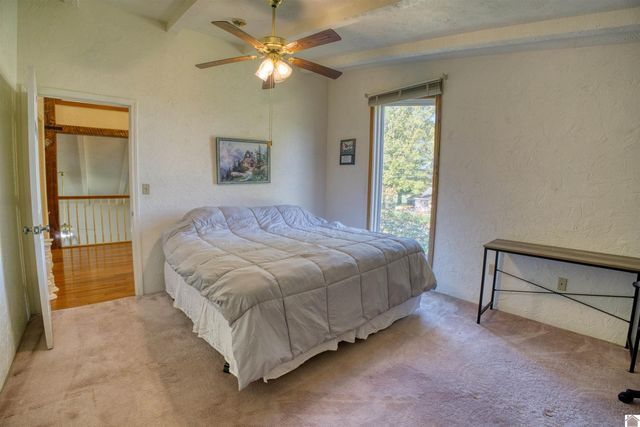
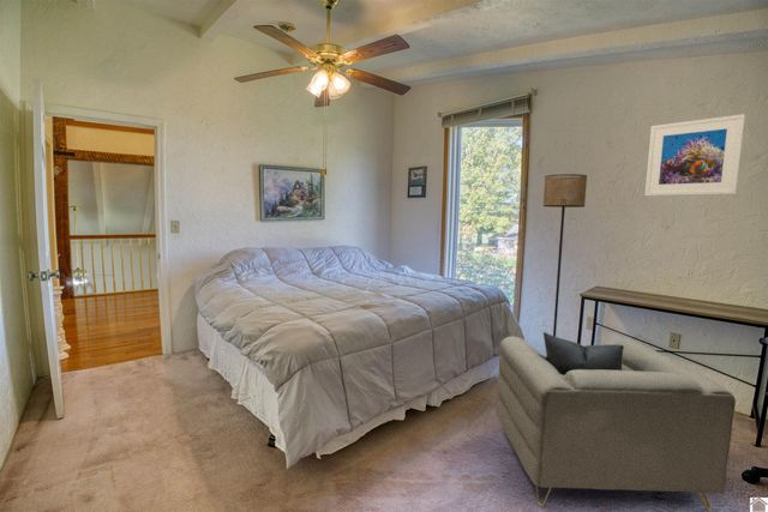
+ floor lamp (558, 272)
+ armchair (594, 399)
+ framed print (691, 157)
